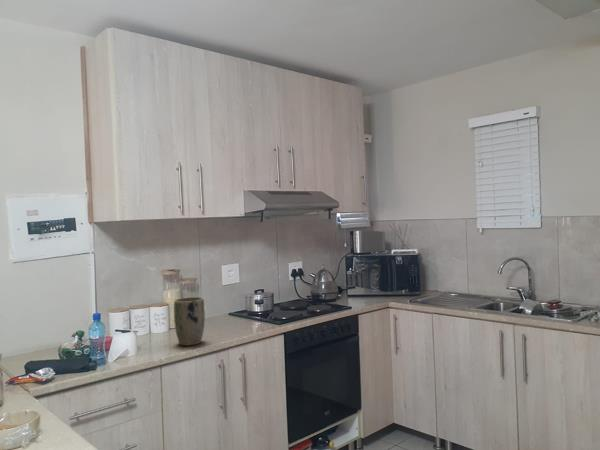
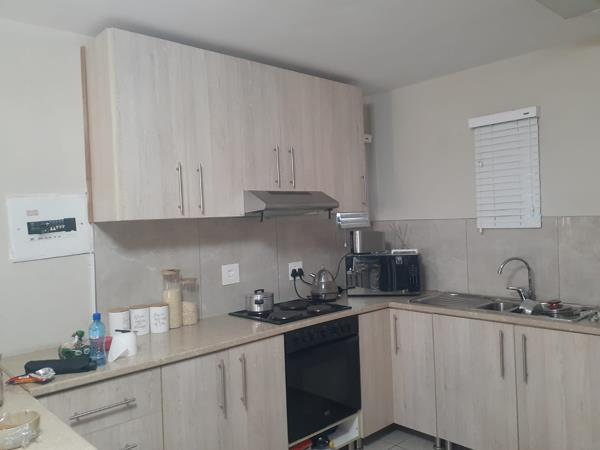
- plant pot (189, 321)
